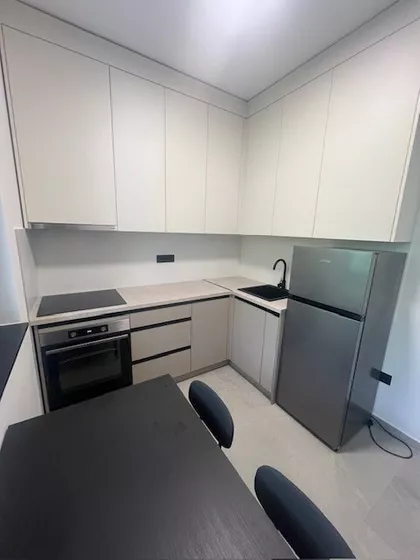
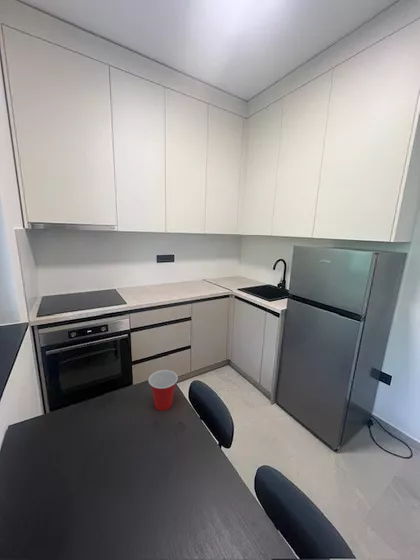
+ cup (163, 391)
